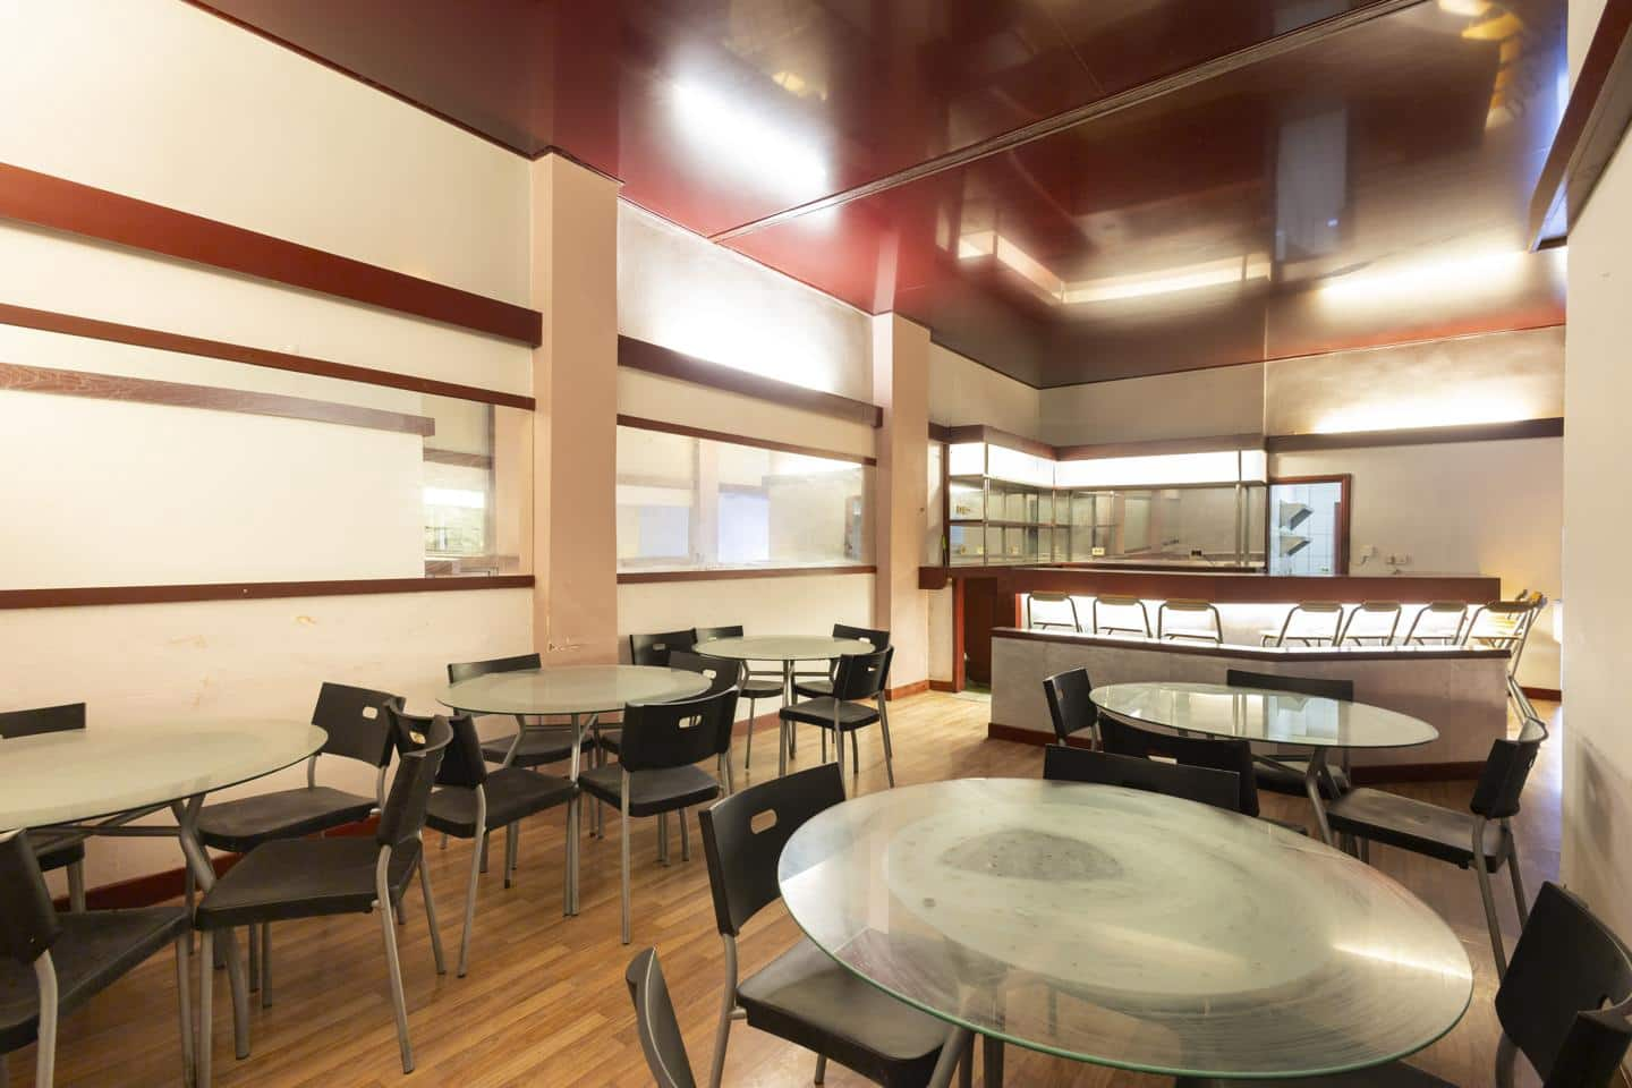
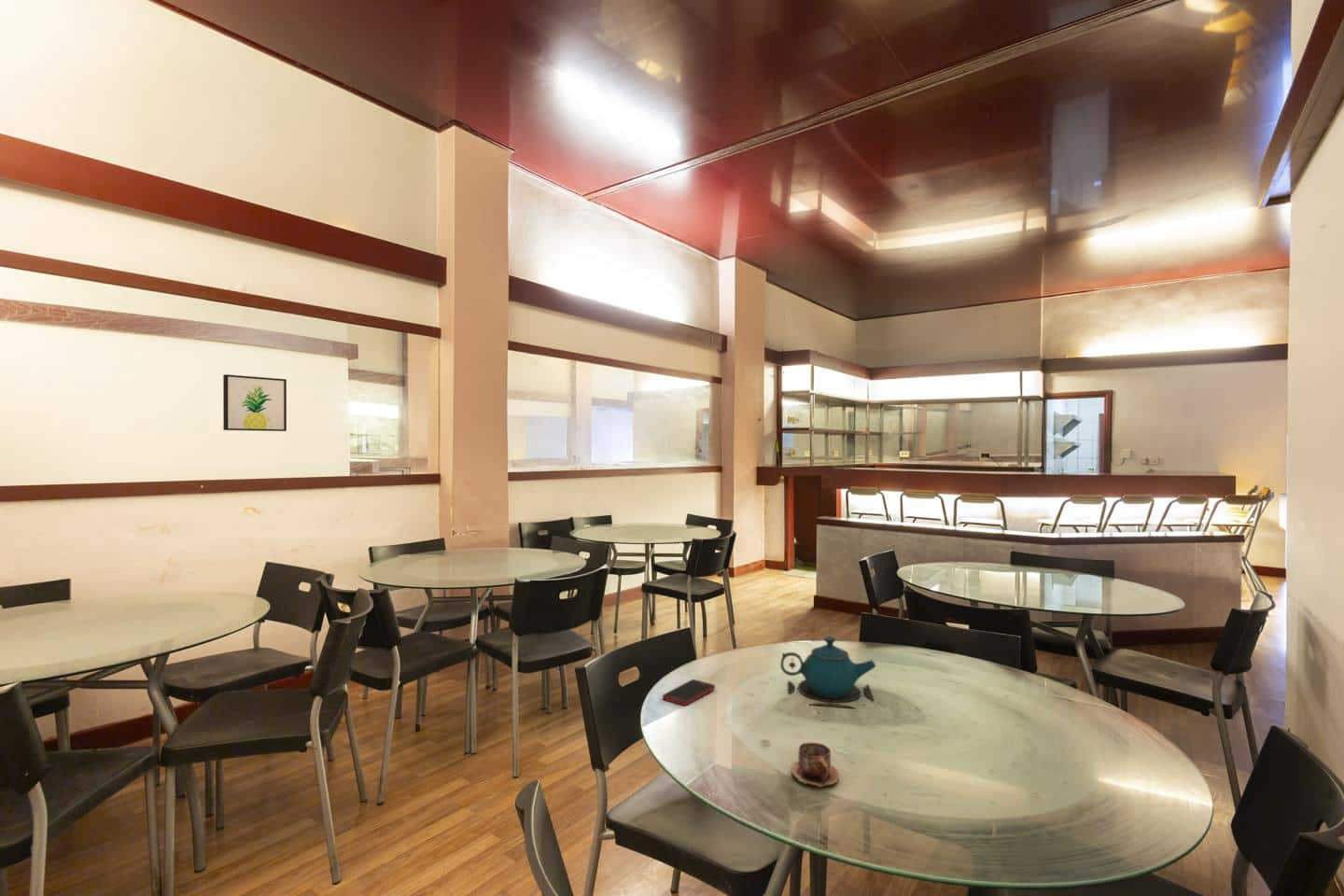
+ cup (815, 763)
+ cell phone (689, 692)
+ wall art (256, 403)
+ teapot (827, 663)
